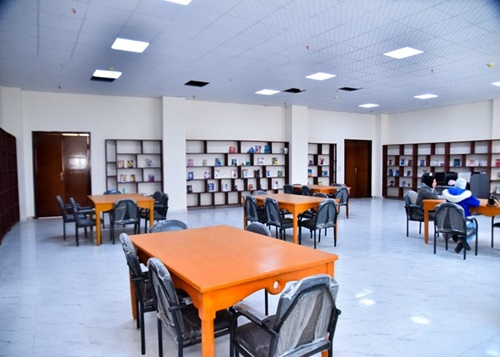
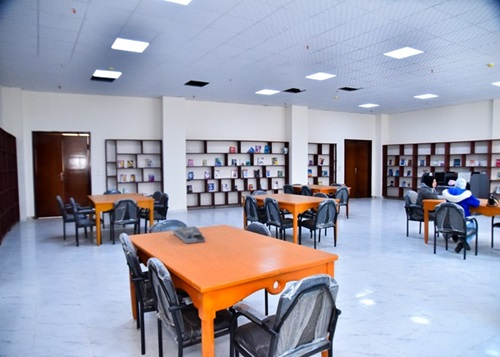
+ desk organizer (188, 232)
